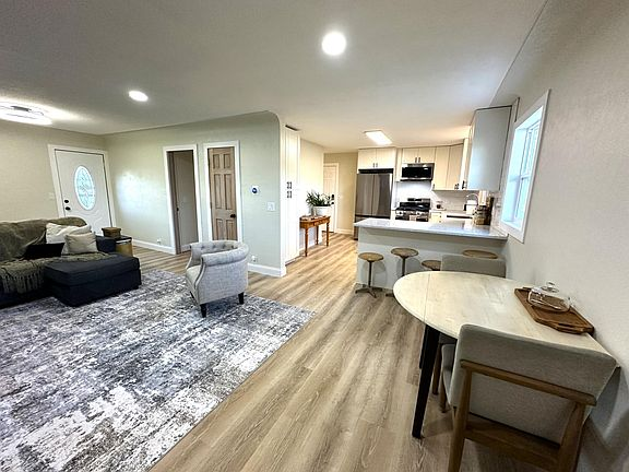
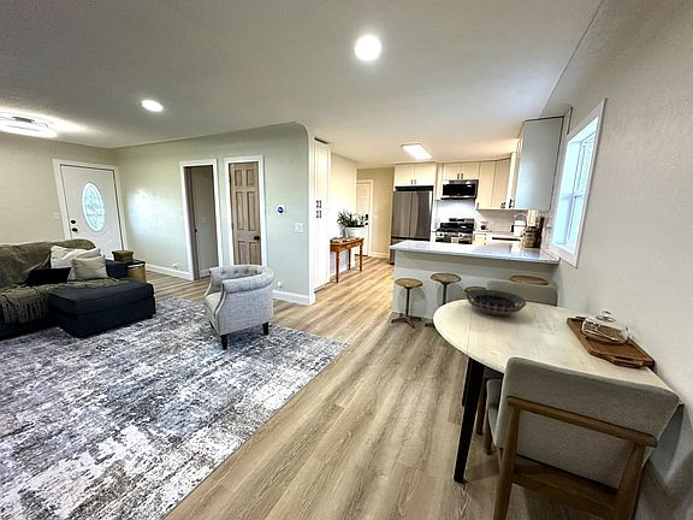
+ decorative bowl (494, 303)
